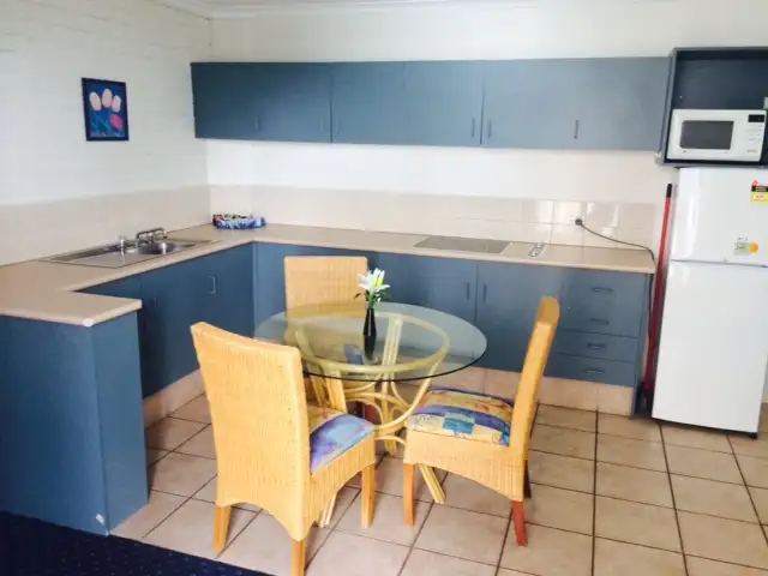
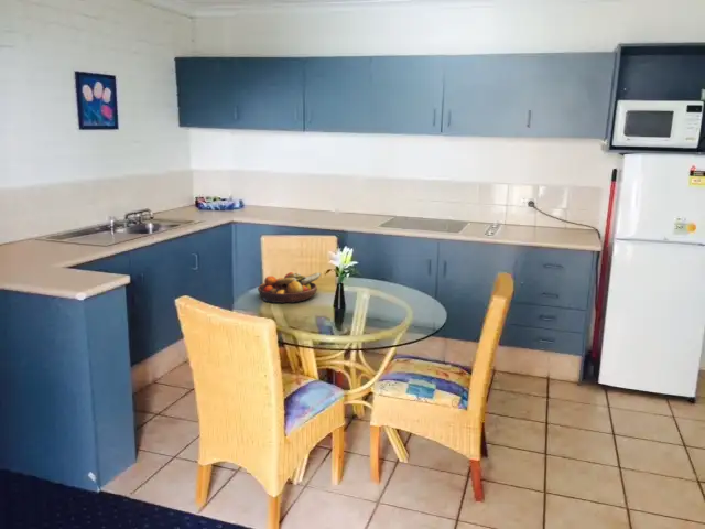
+ fruit bowl (288, 283)
